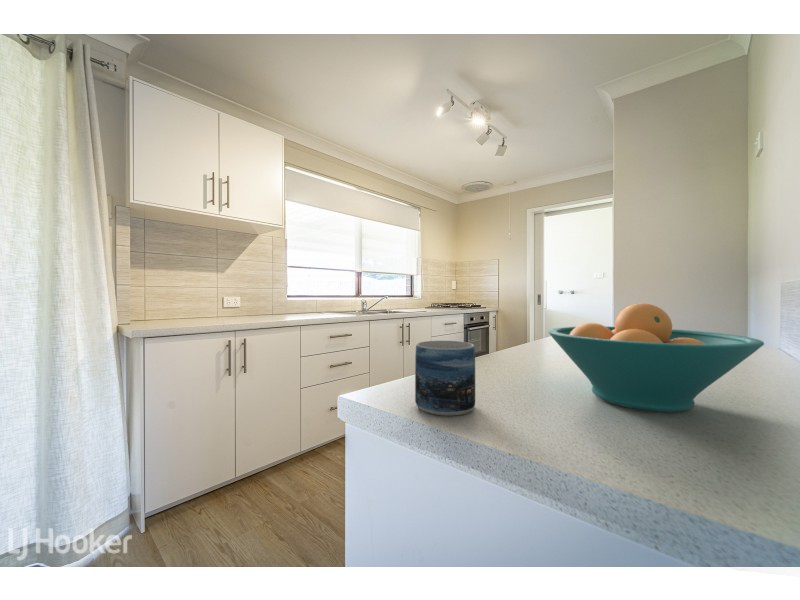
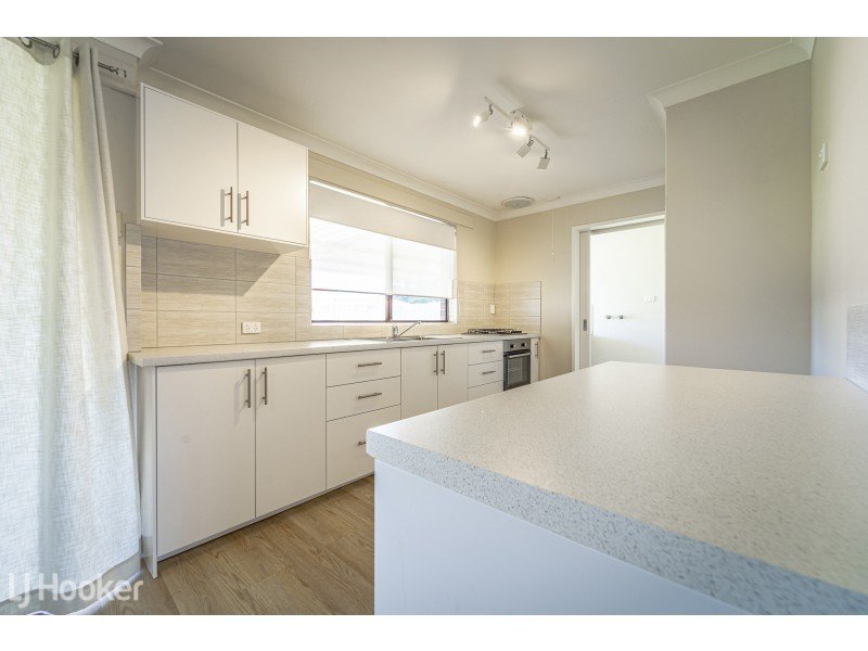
- fruit bowl (639, 351)
- mug (448, 372)
